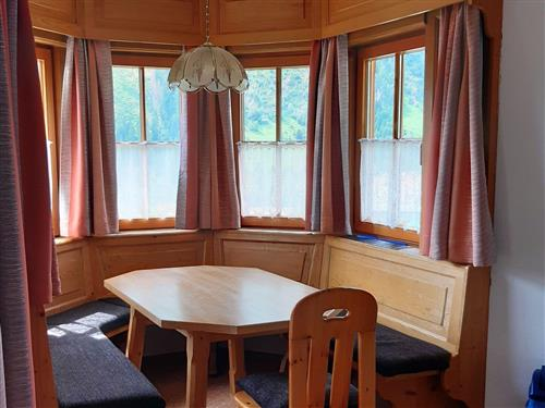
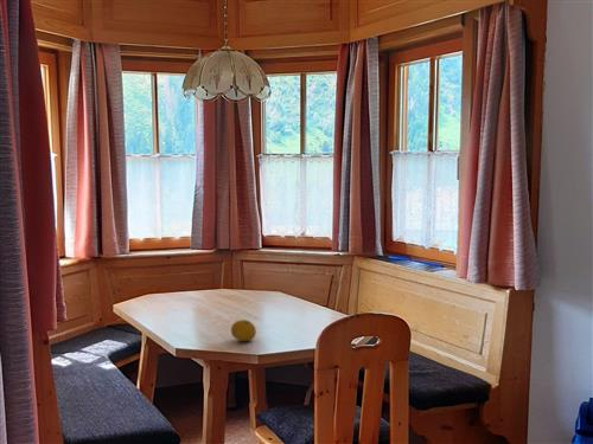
+ fruit (243, 329)
